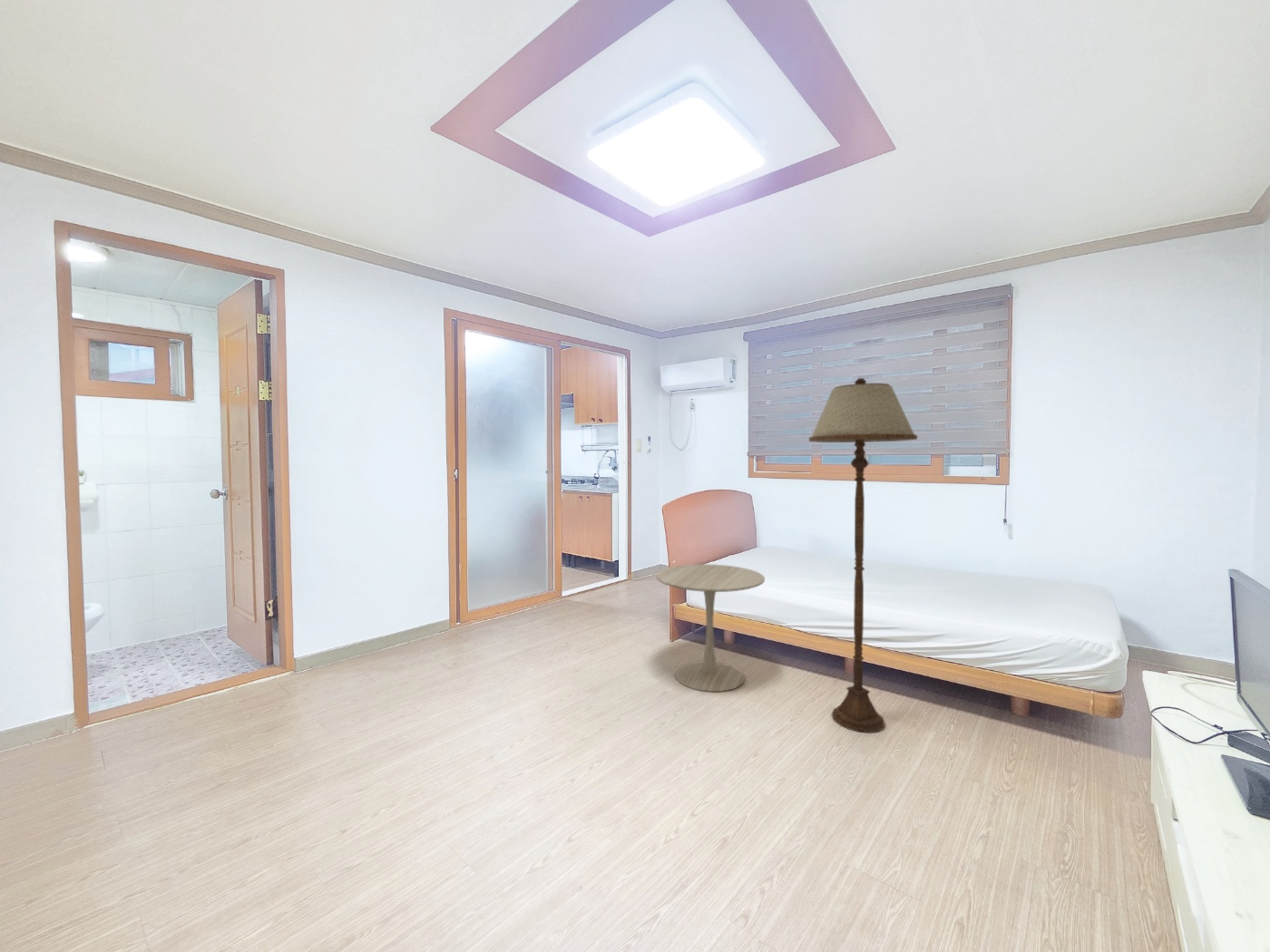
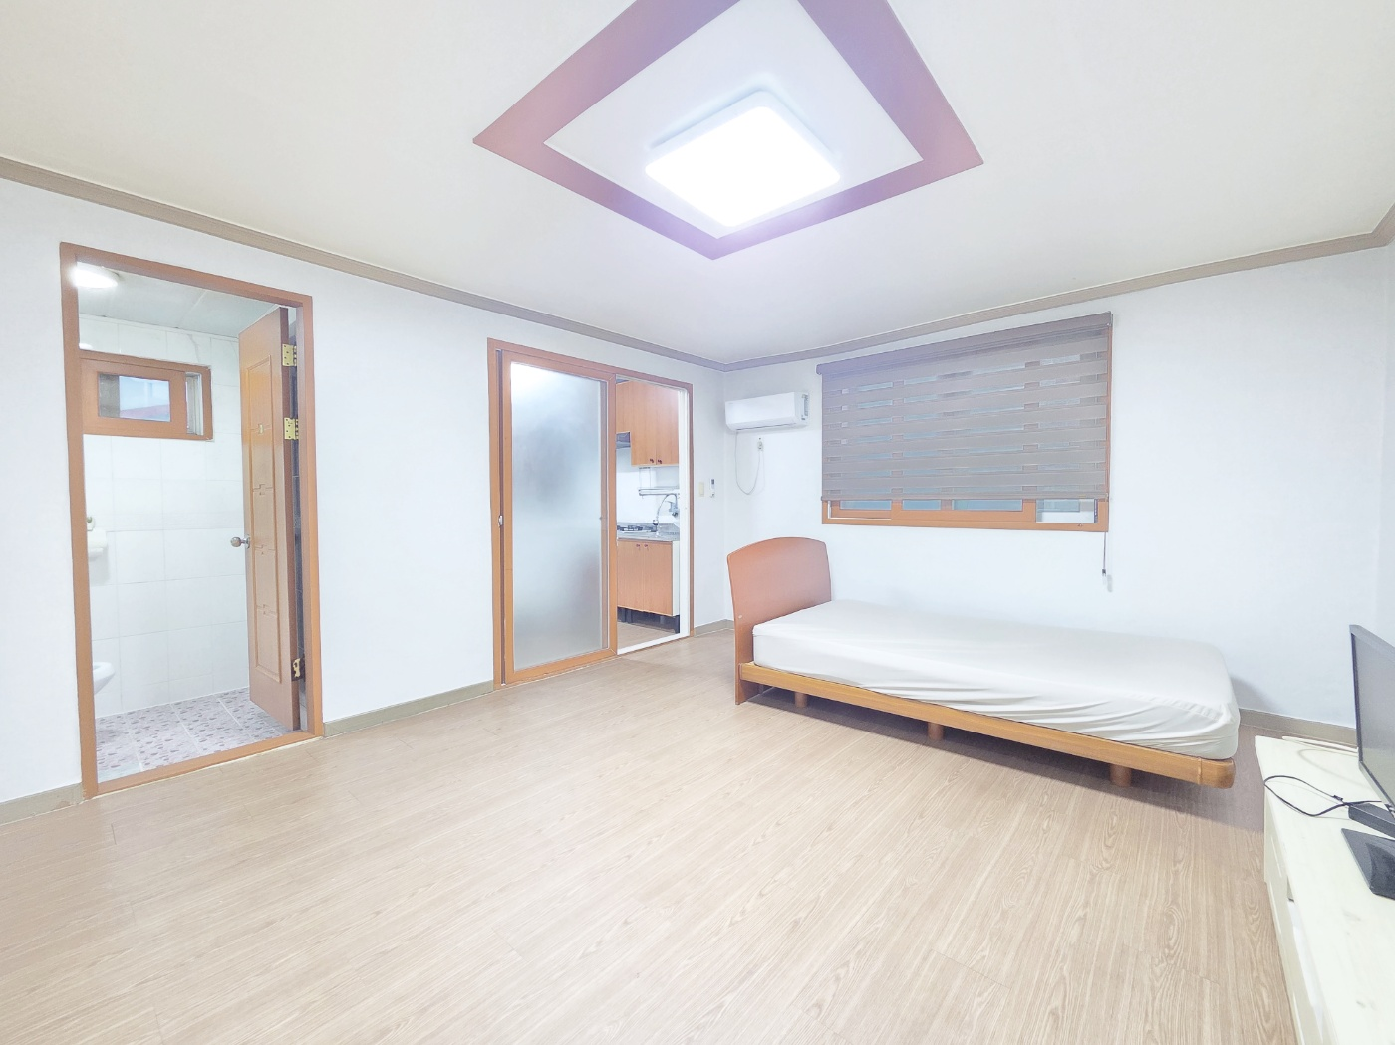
- floor lamp (860, 550)
- side table (709, 626)
